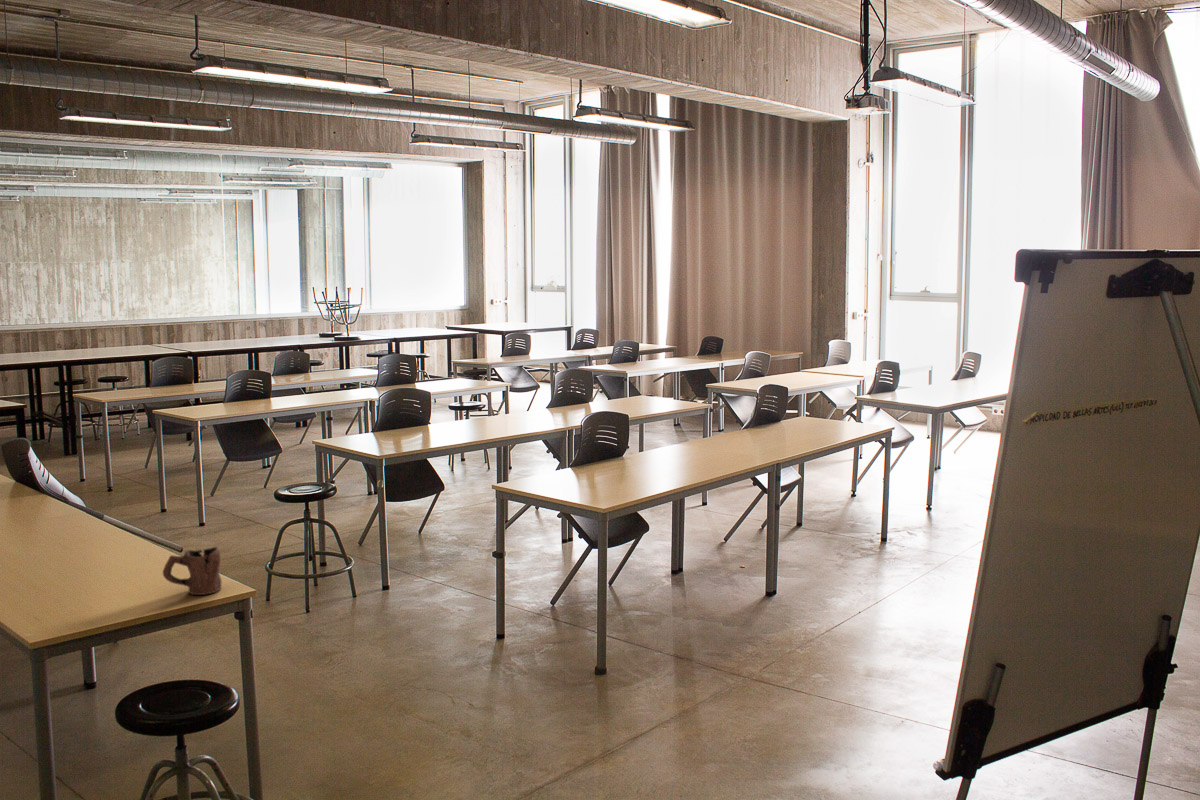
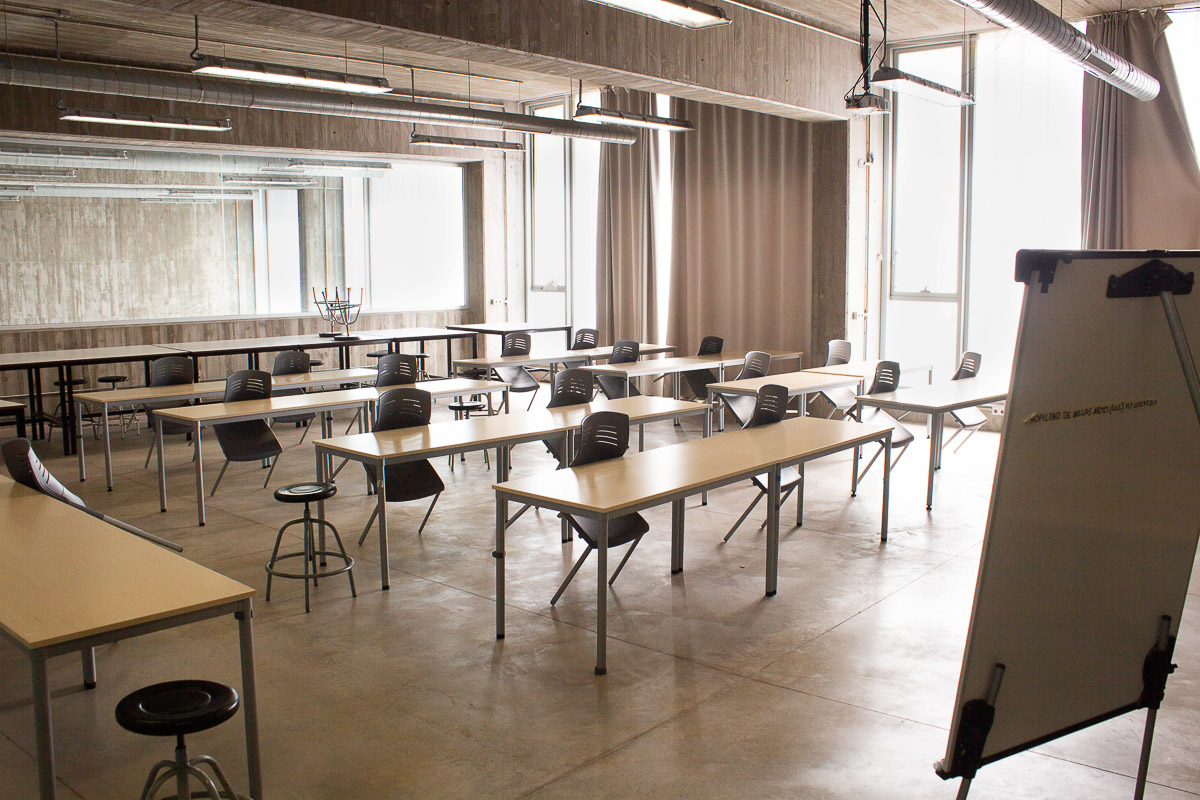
- mug (192, 571)
